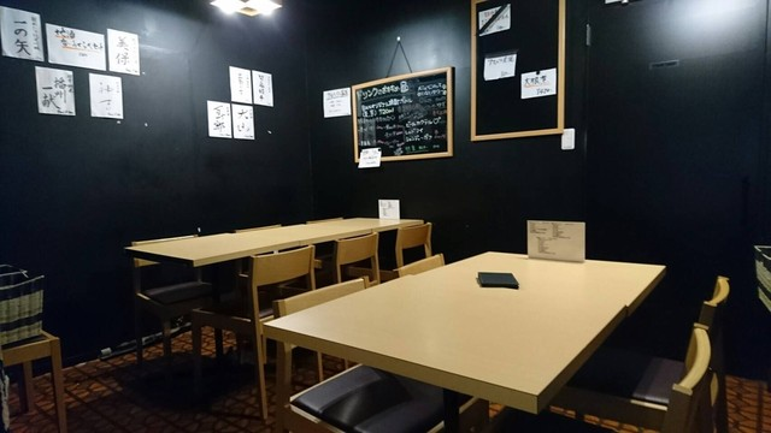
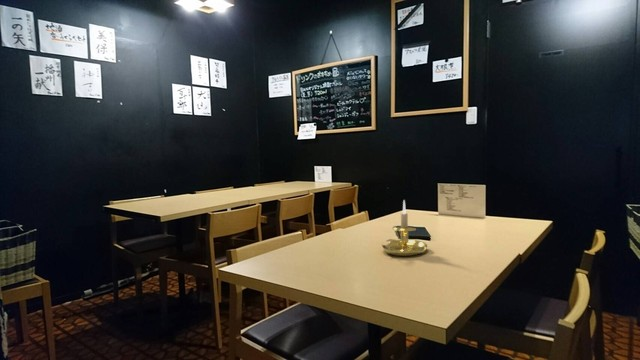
+ candle holder (402, 226)
